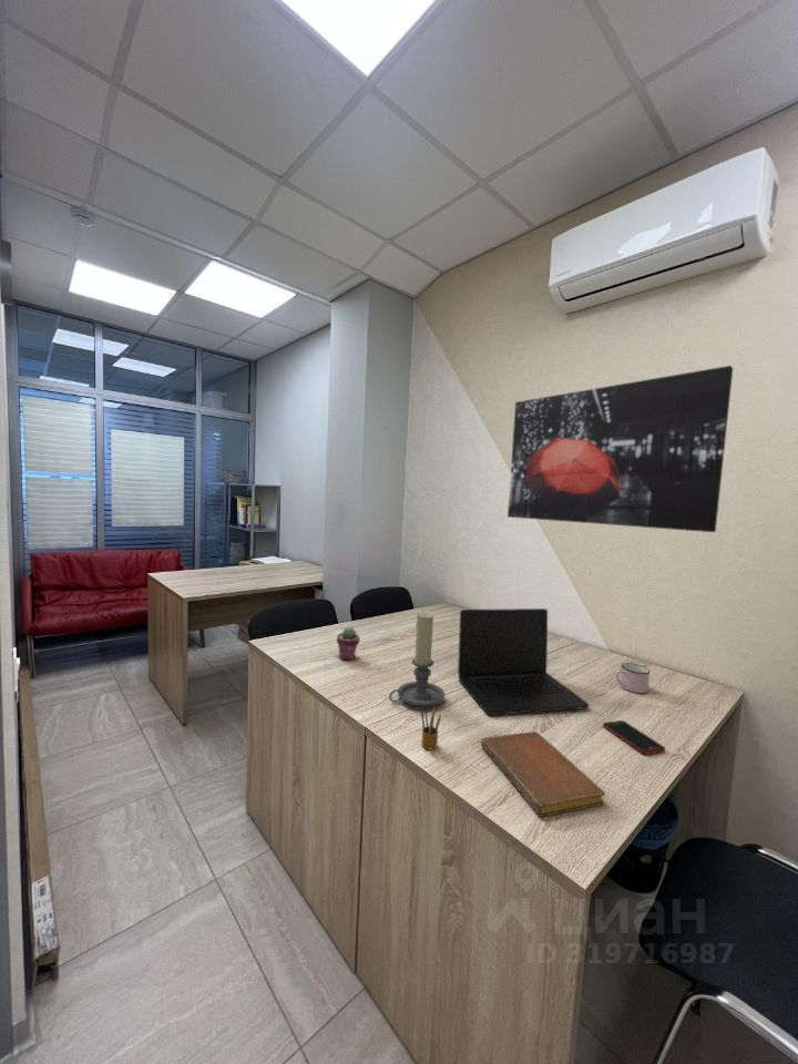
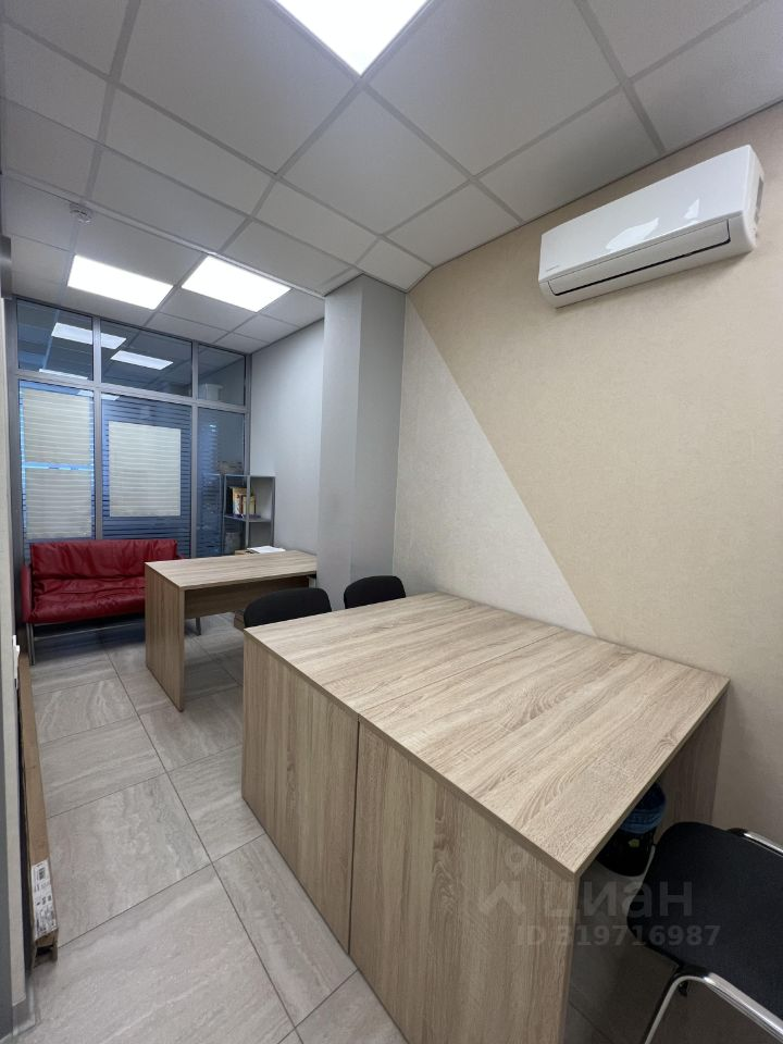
- notebook (536, 767)
- laptop (520, 656)
- pencil box (429, 726)
- cell phone (632, 736)
- mug (631, 677)
- potted succulent (348, 642)
- wall art (598, 456)
- candle holder (418, 656)
